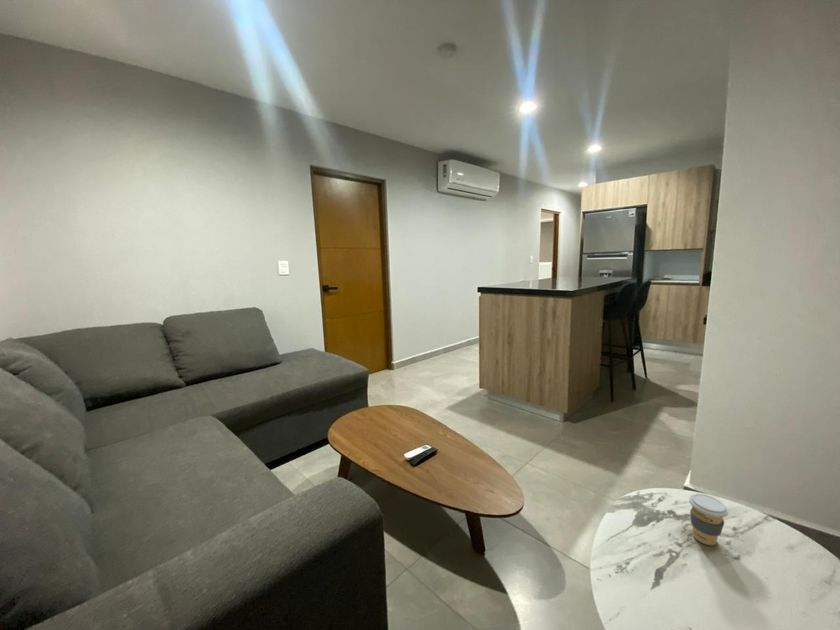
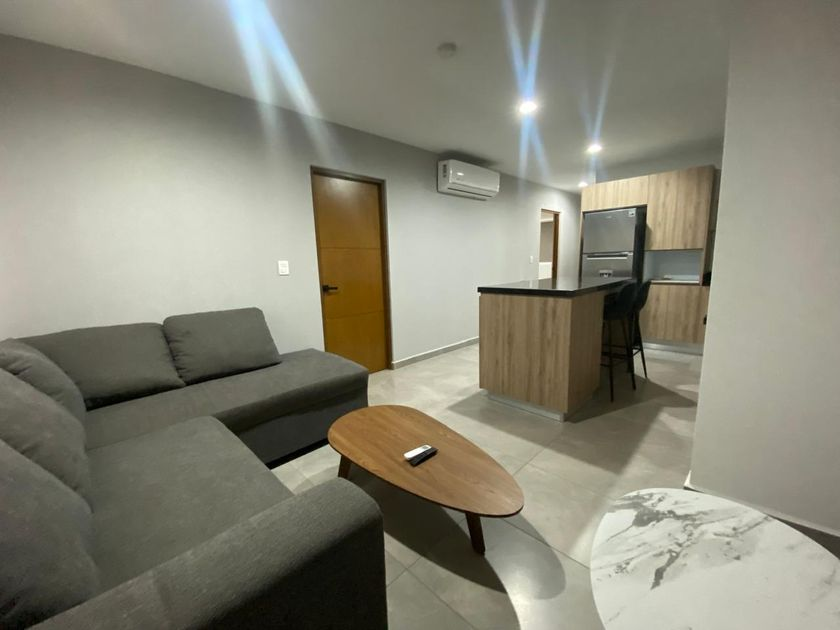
- coffee cup (706, 520)
